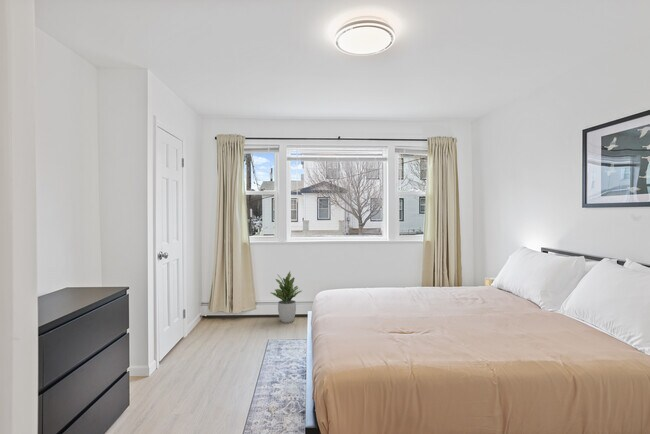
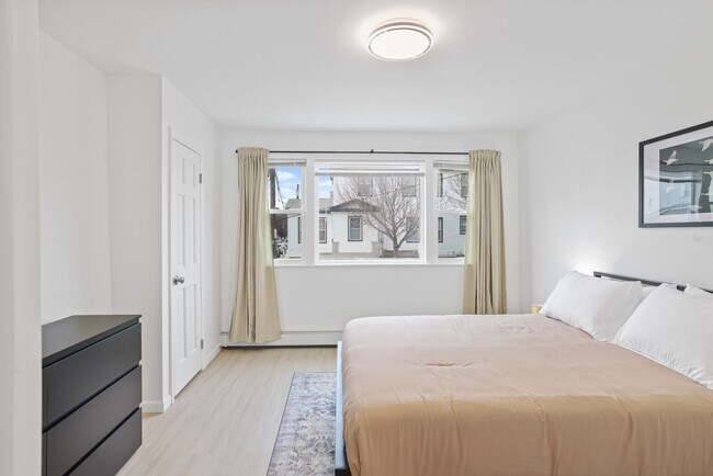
- potted plant (286, 296)
